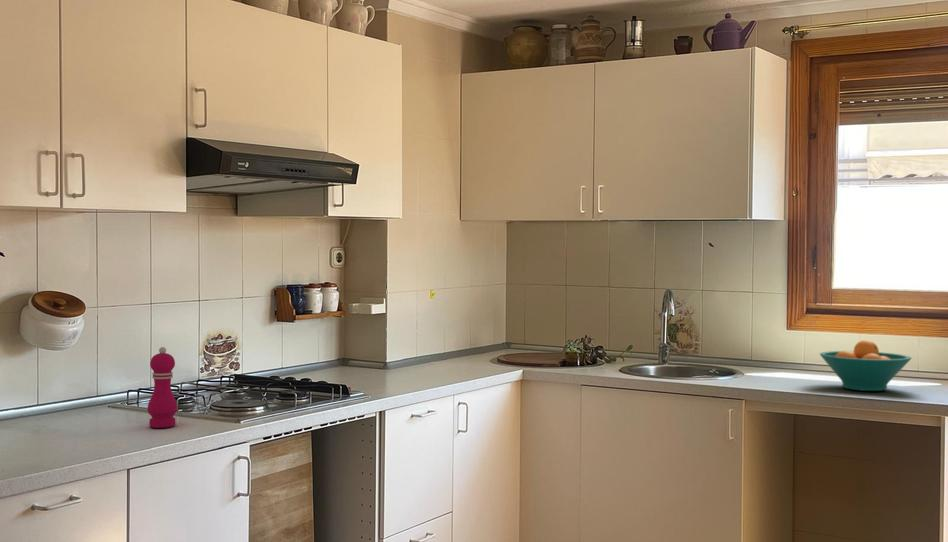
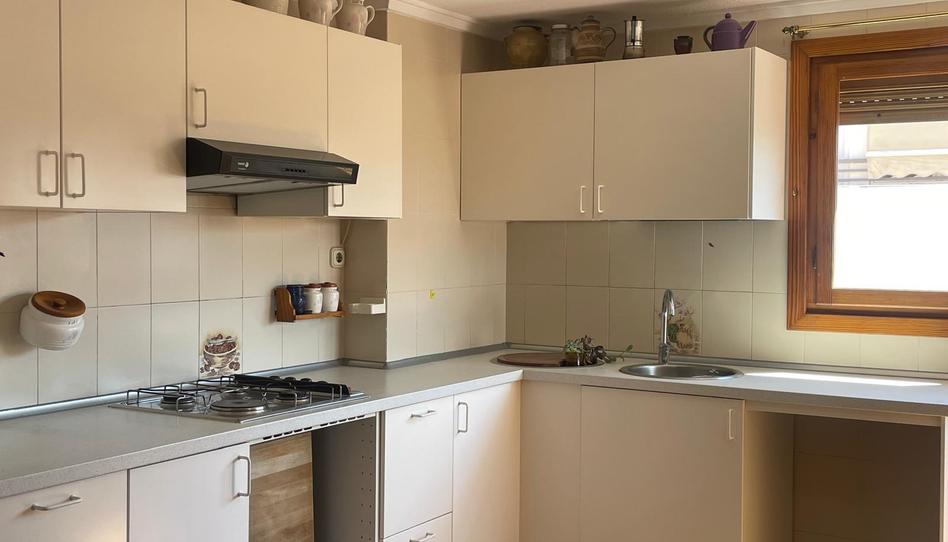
- pepper mill (162, 386)
- fruit bowl (864, 364)
